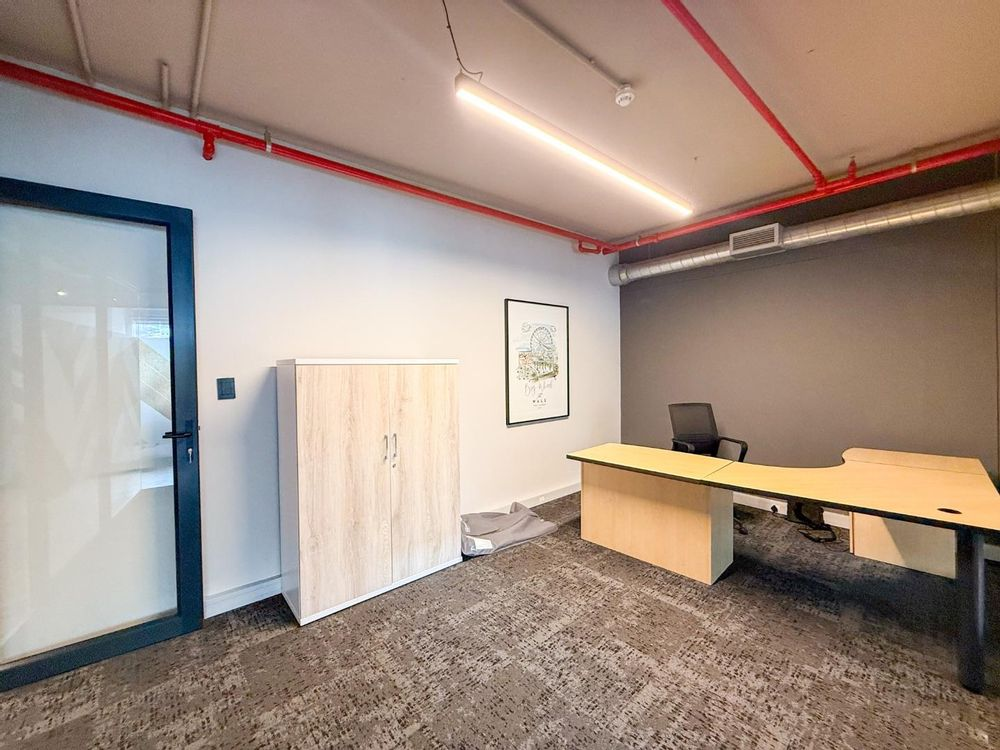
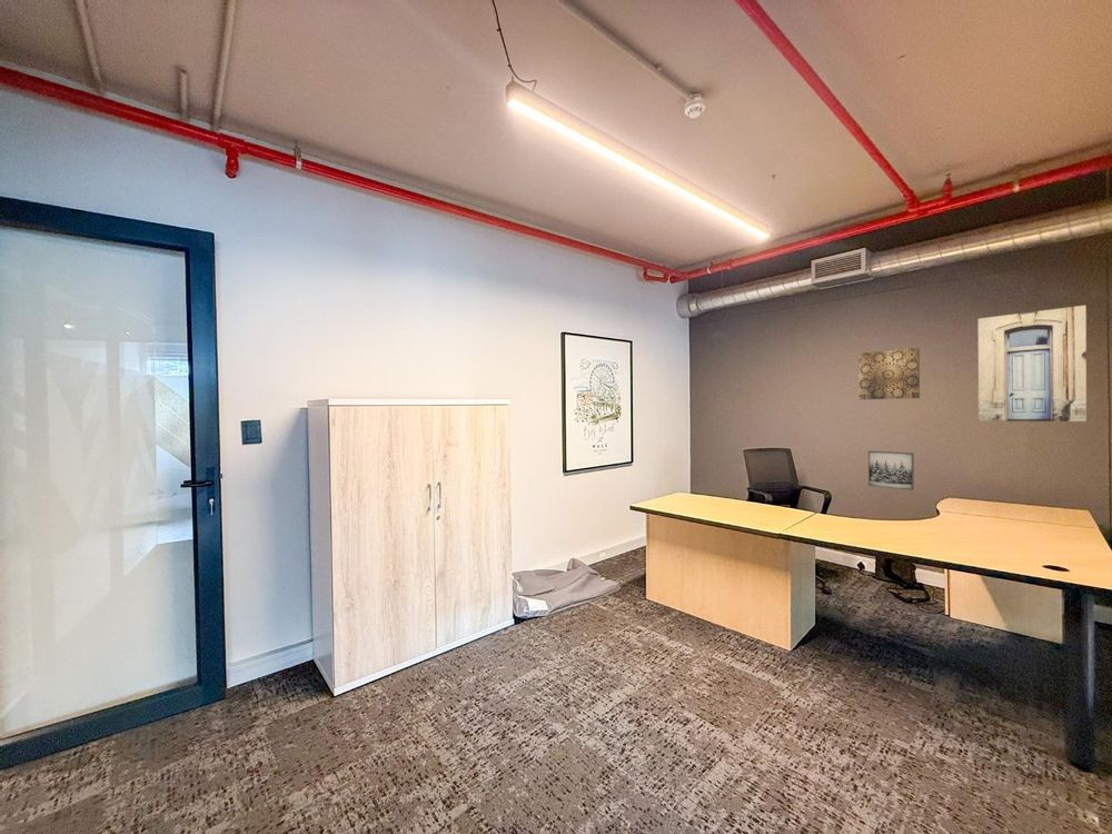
+ wall art (890, 469)
+ wall art (887, 375)
+ wall art (1029, 367)
